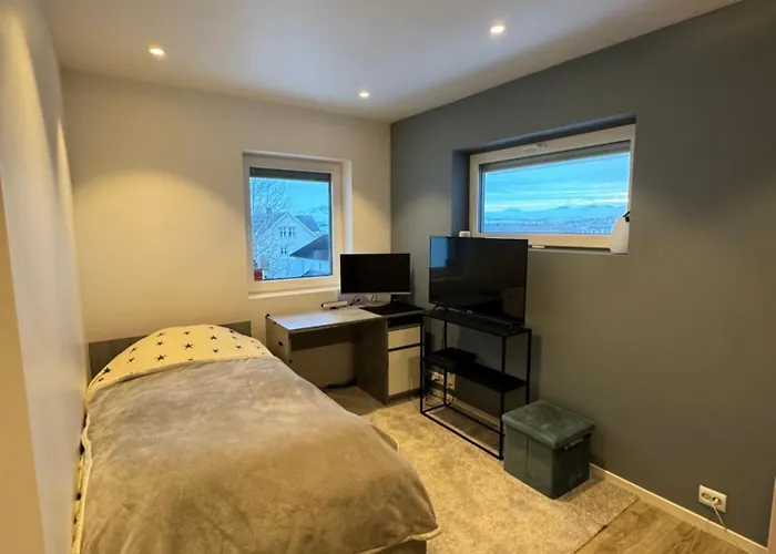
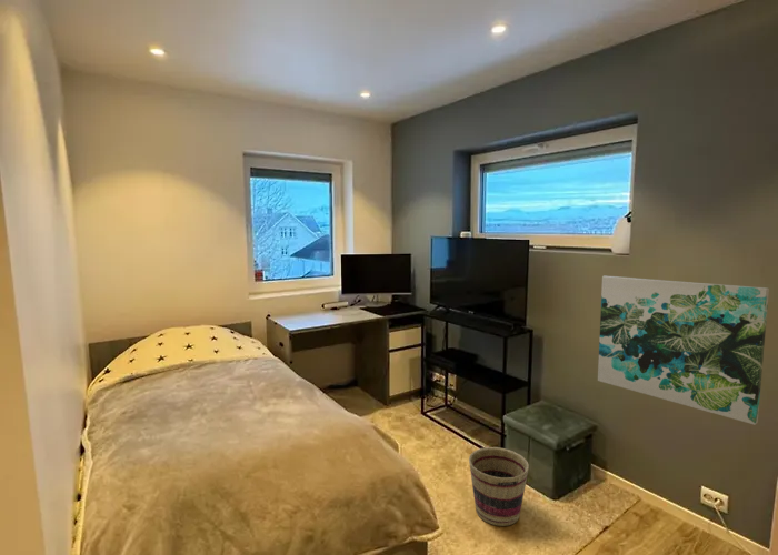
+ wall art (670, 341)
+ basket (497, 486)
